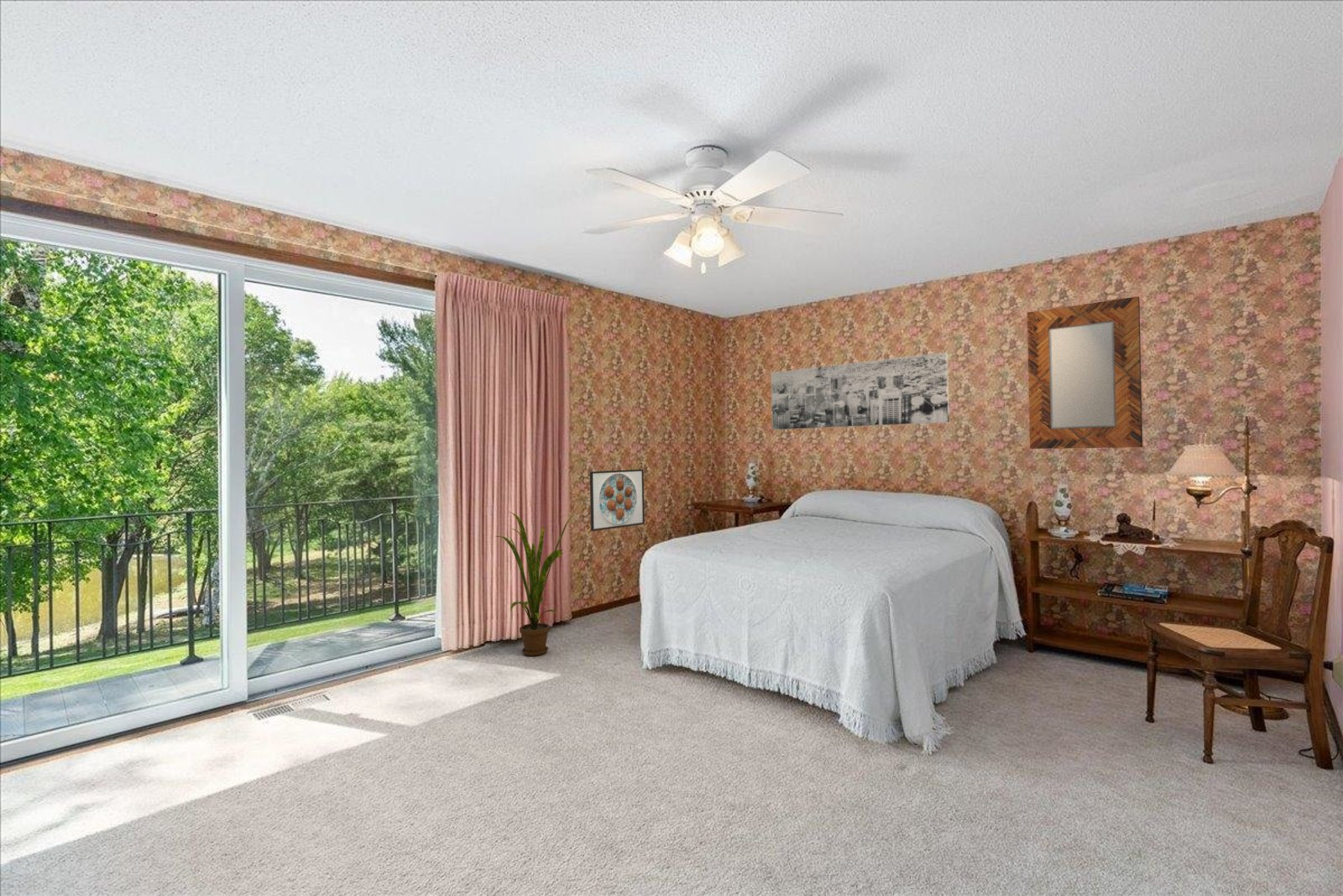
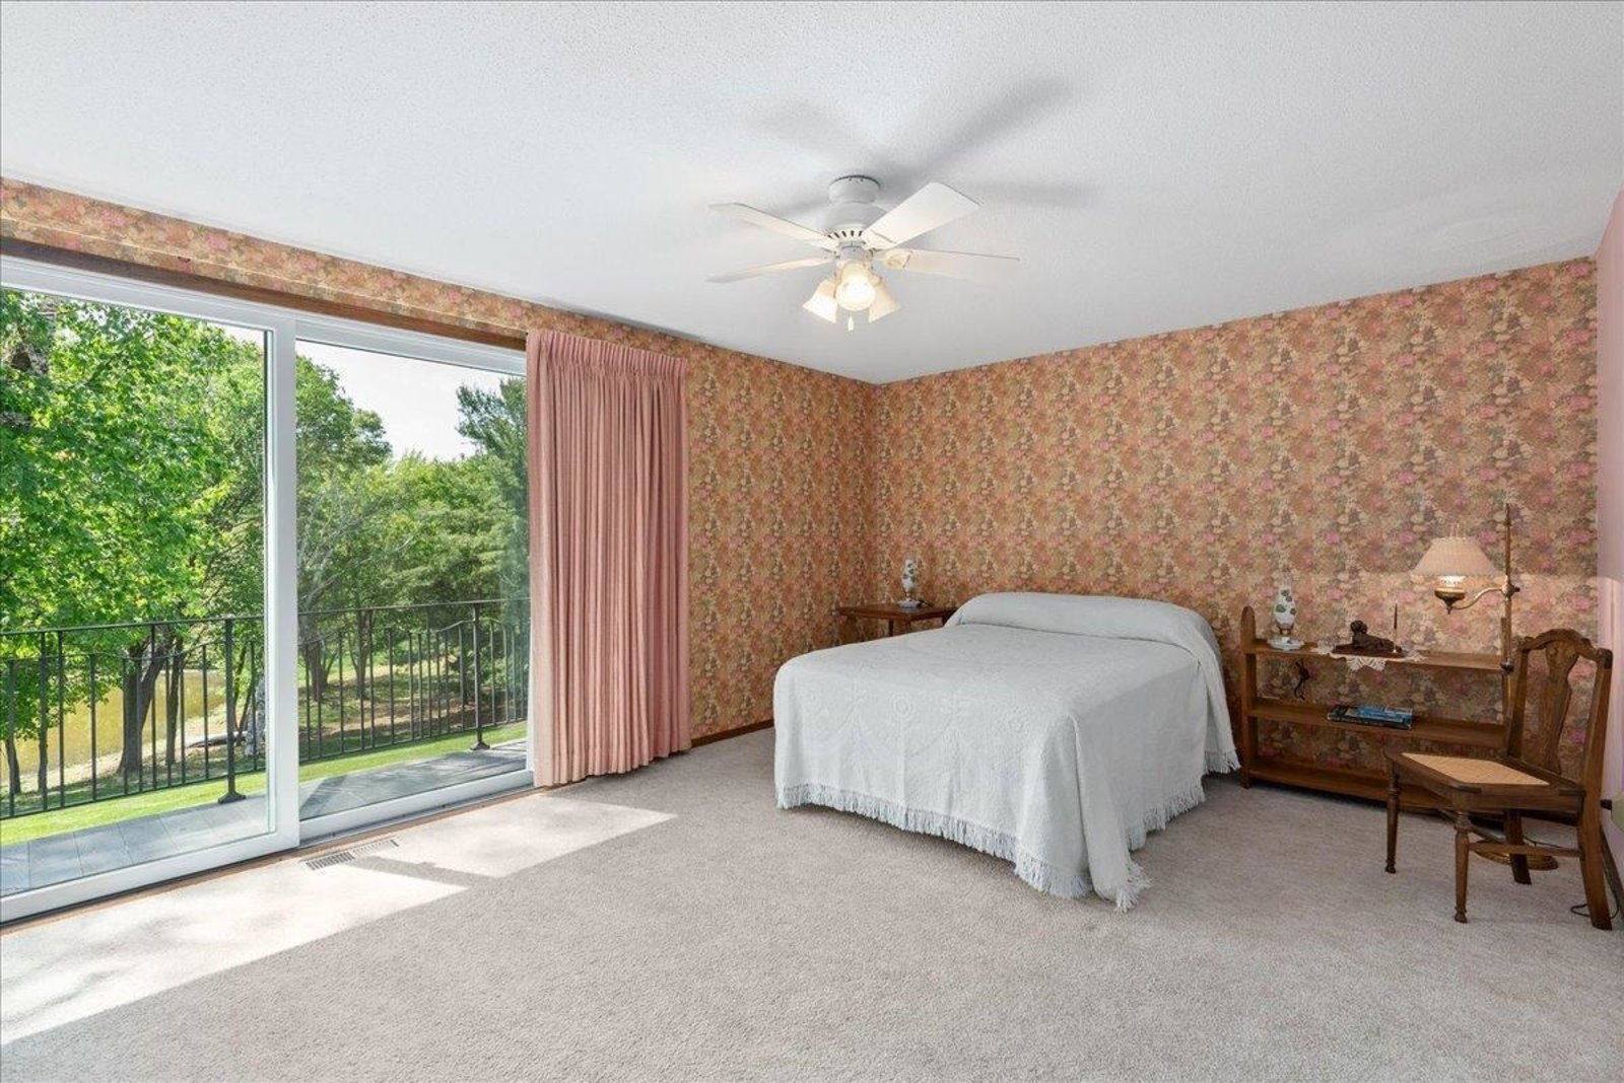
- home mirror (1082, 376)
- house plant (526, 583)
- wall art (851, 394)
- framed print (618, 498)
